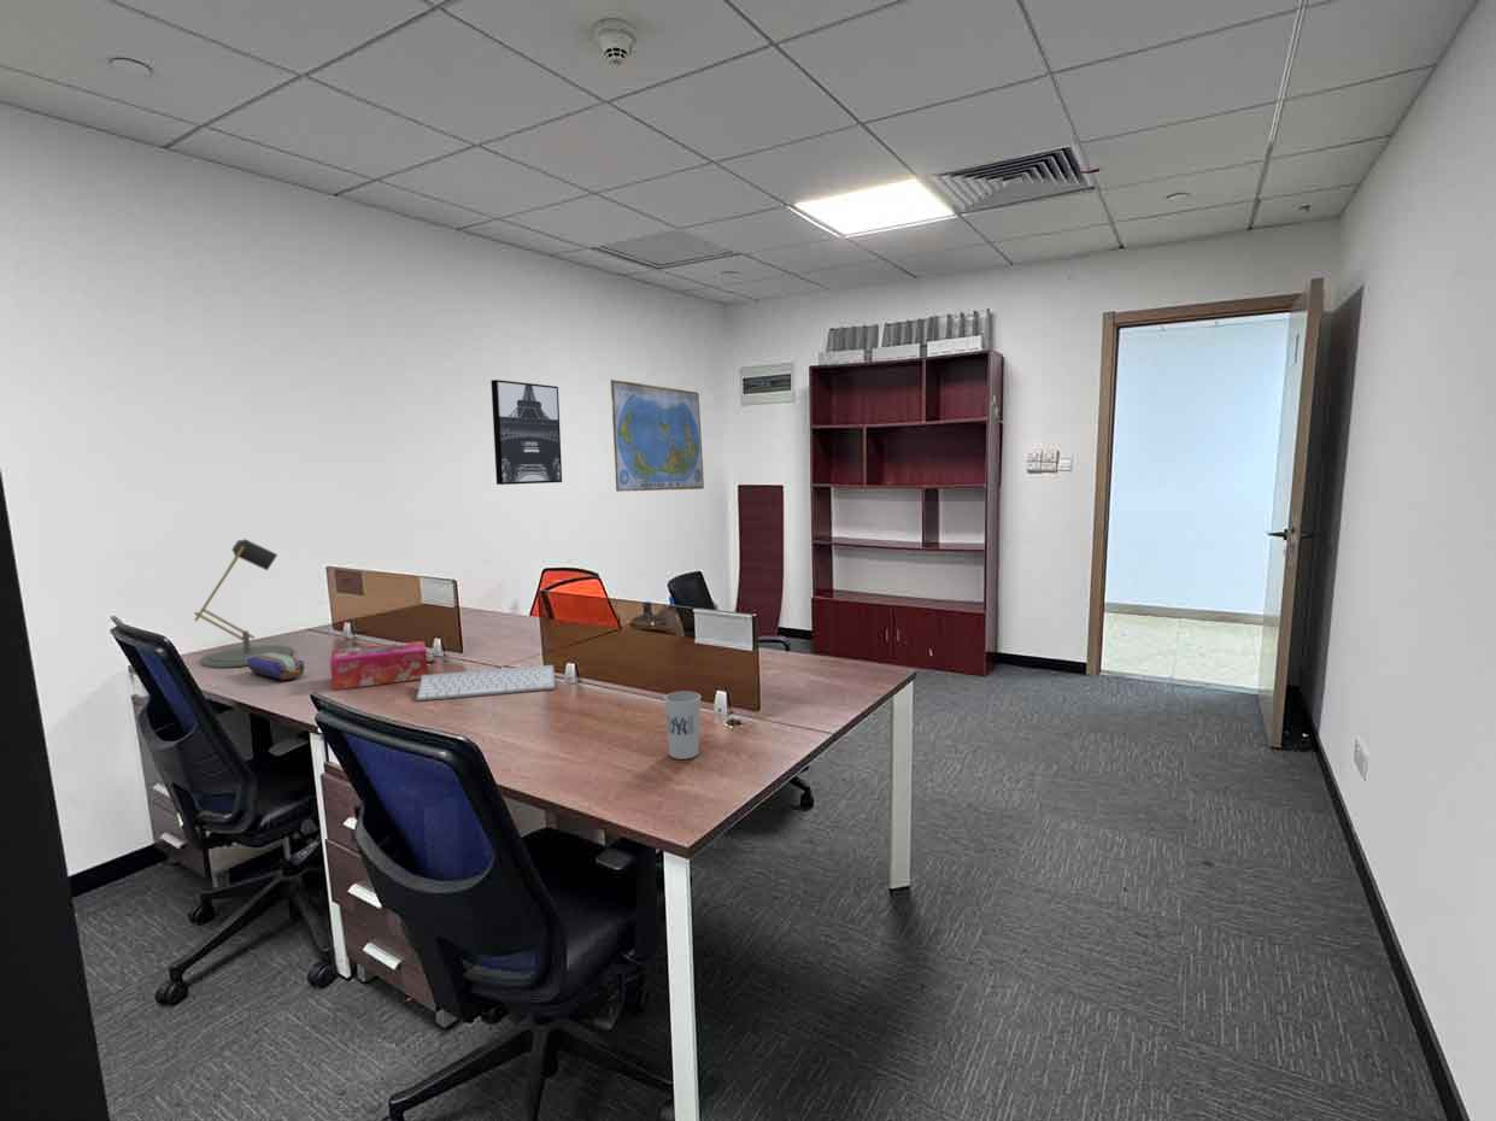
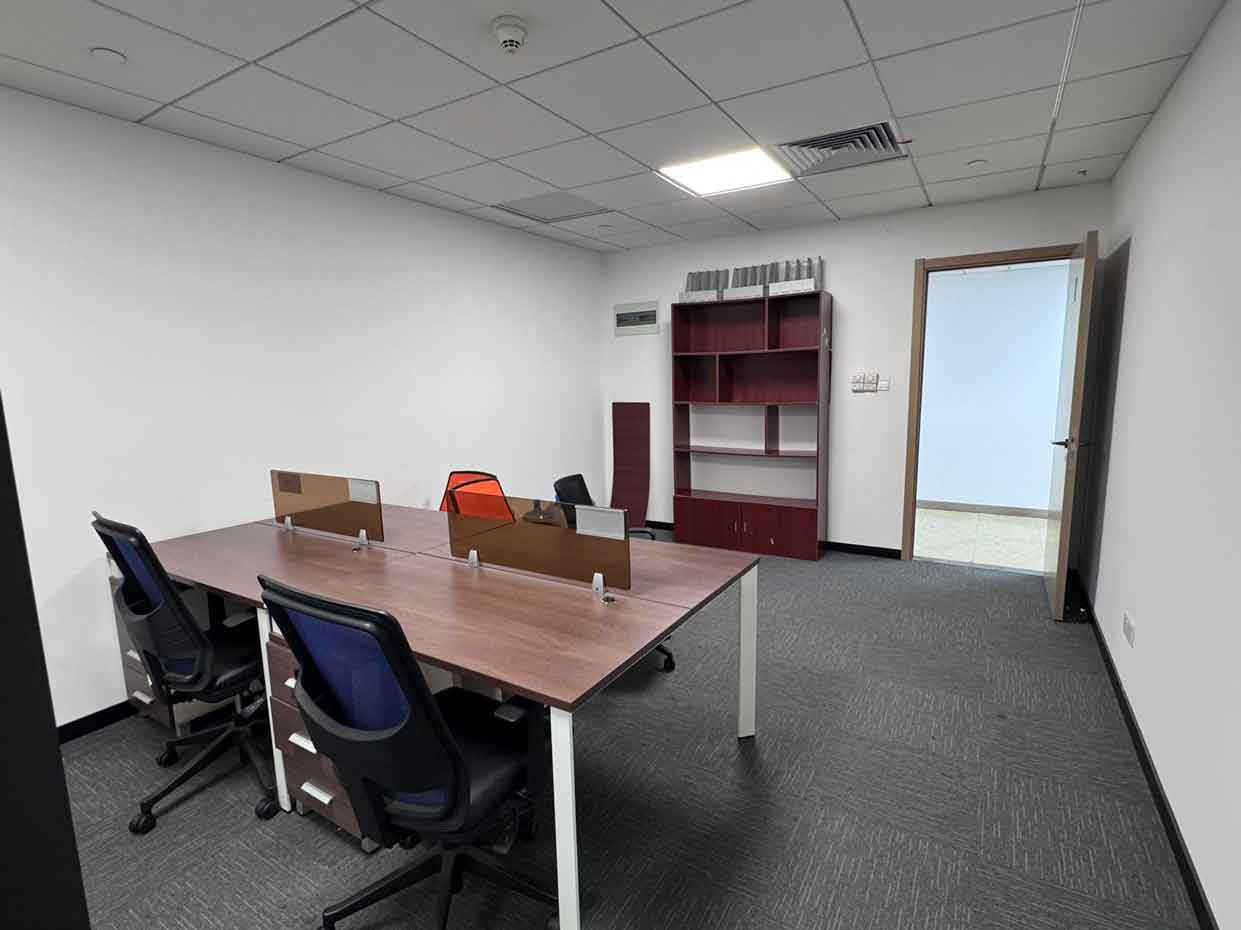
- desk lamp (221, 583)
- wall art (528, 433)
- world map (661, 439)
- tissue box (380, 664)
- keyboard (488, 681)
- cup (682, 724)
- pencil case (275, 665)
